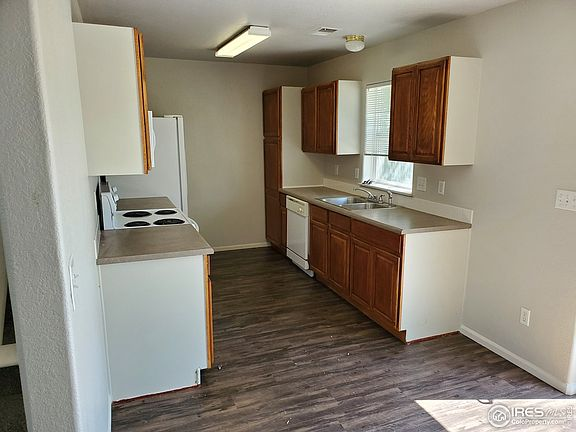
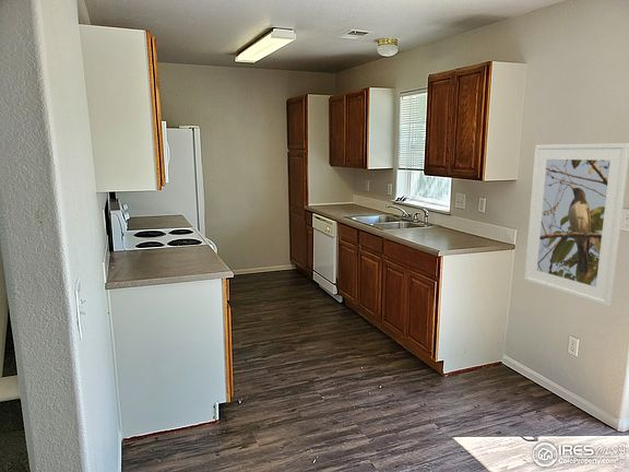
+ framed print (570, 220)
